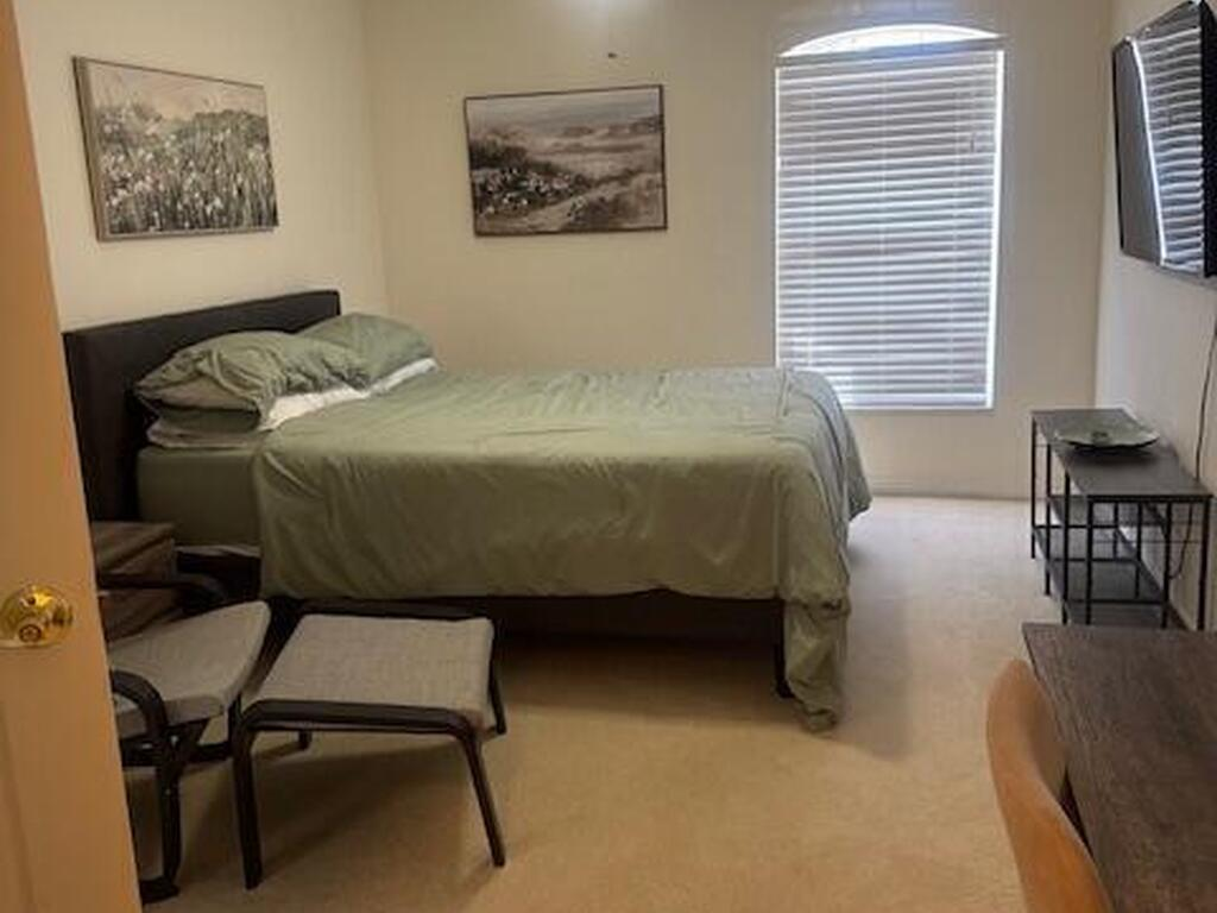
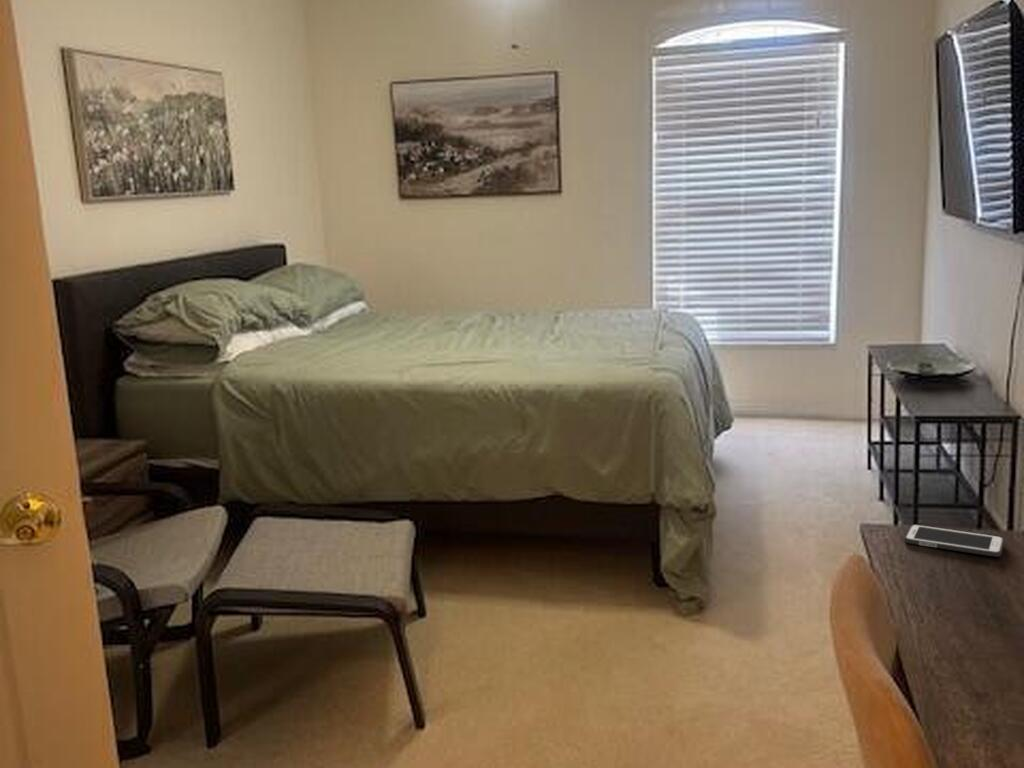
+ cell phone (953, 540)
